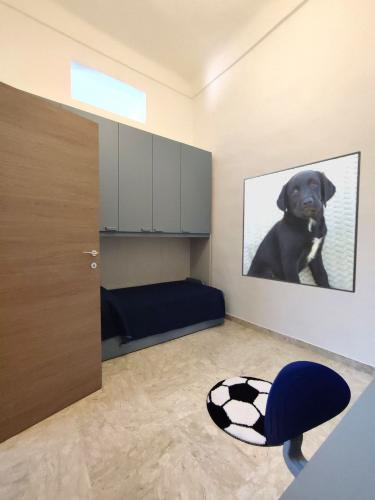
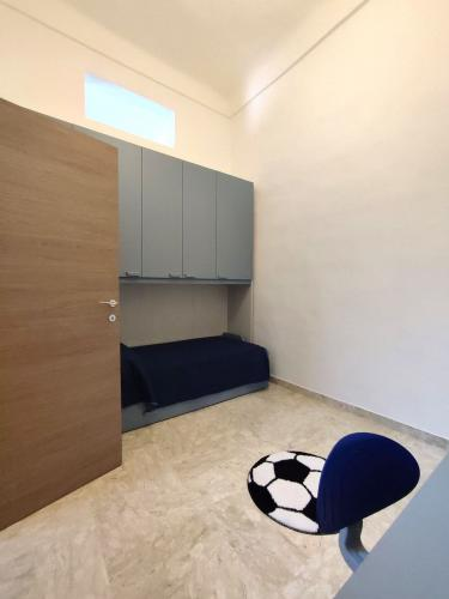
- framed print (289, 225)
